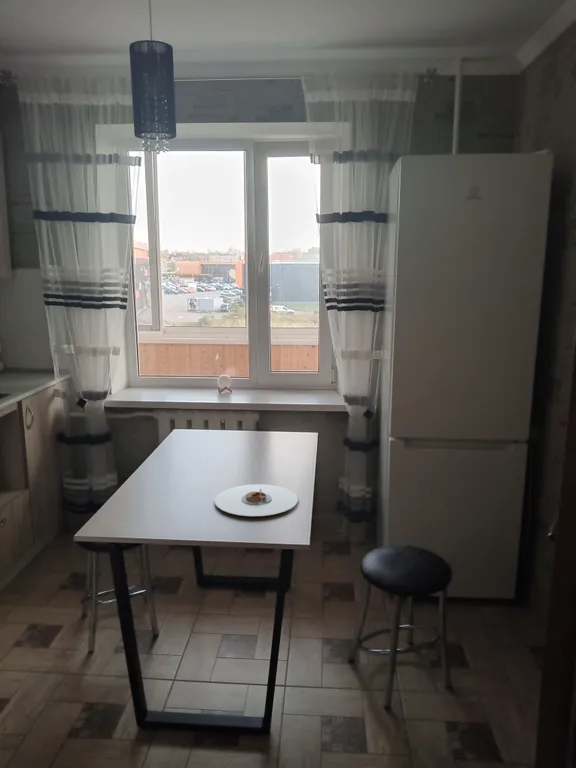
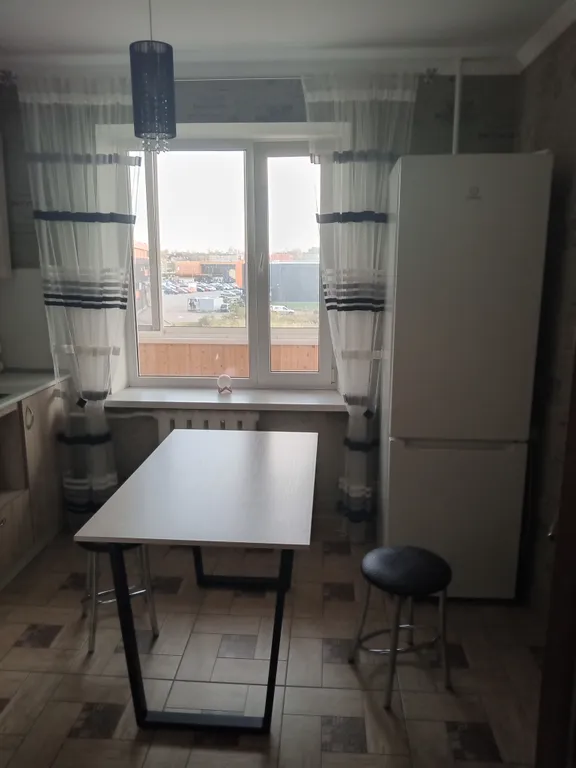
- plate (256, 495)
